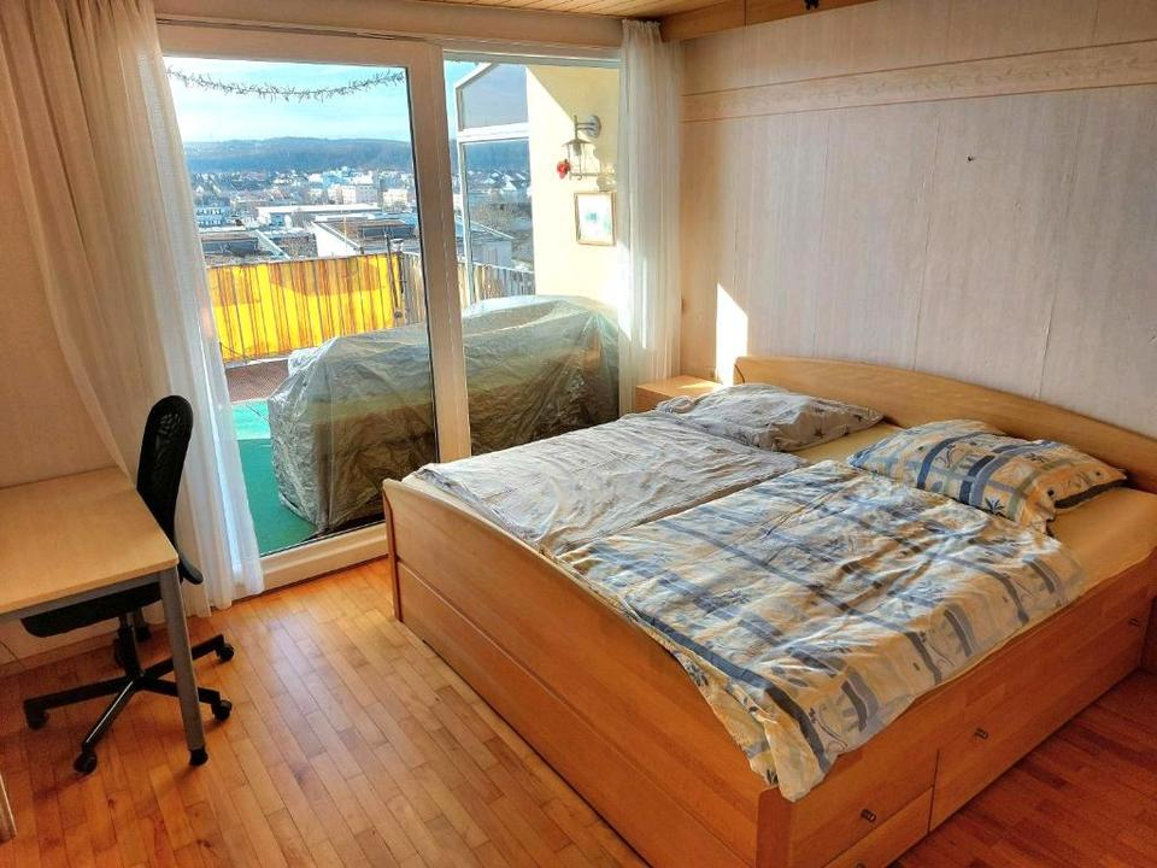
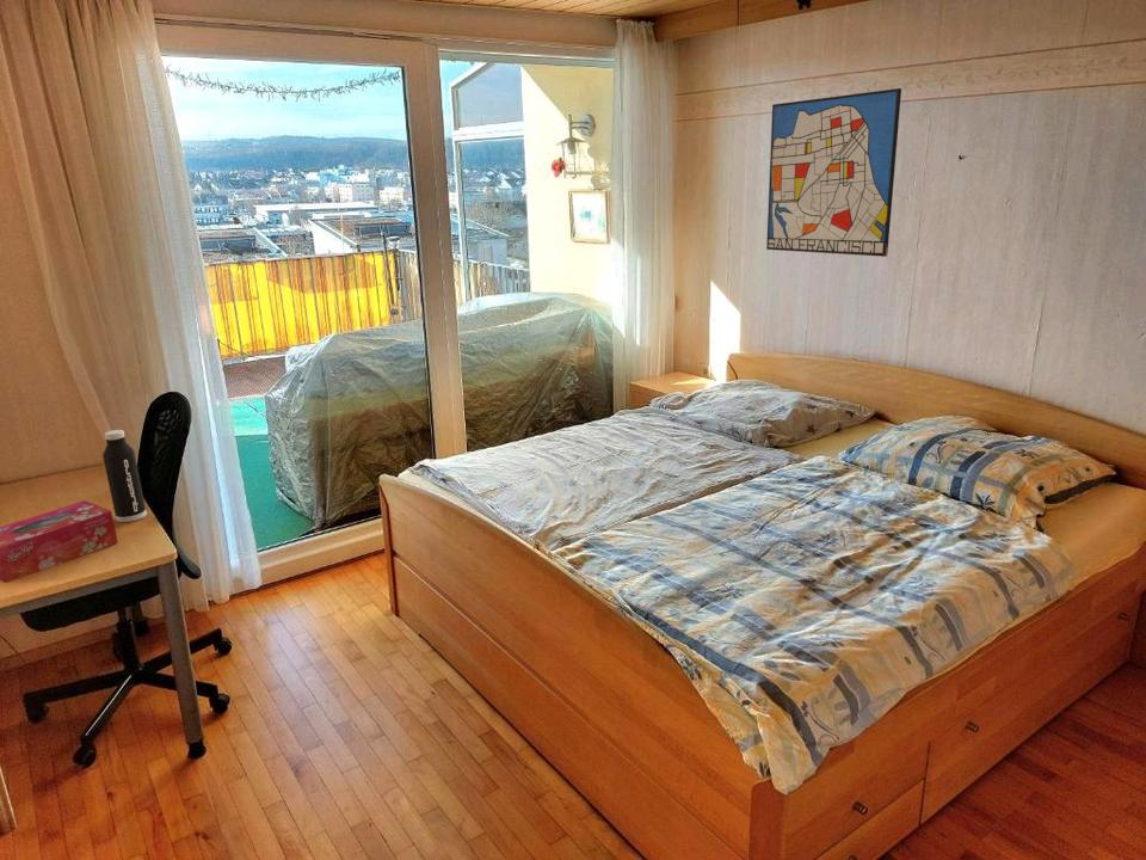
+ water bottle (123, 474)
+ tissue box (48, 539)
+ wall art (826, 177)
